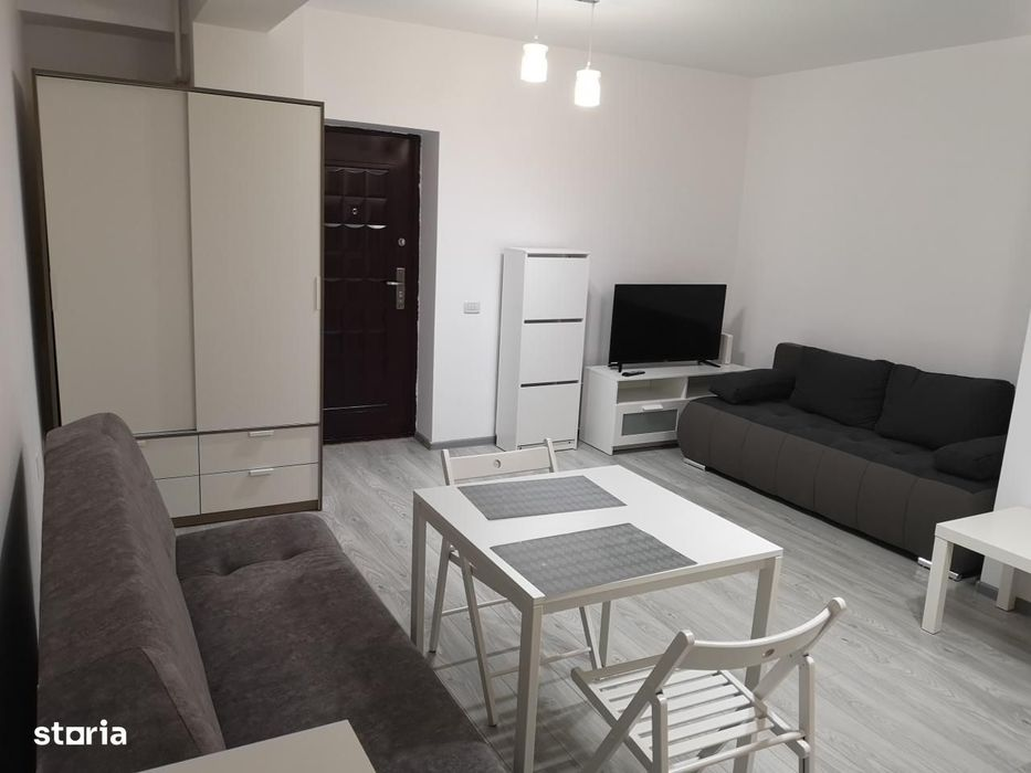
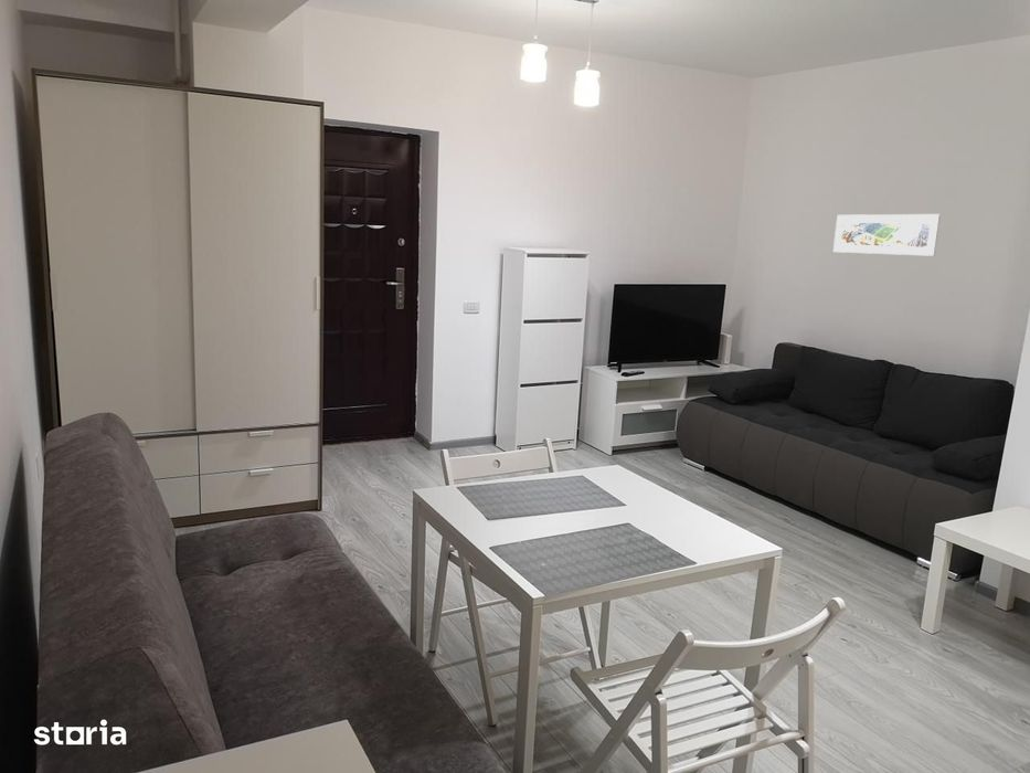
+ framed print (883, 234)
